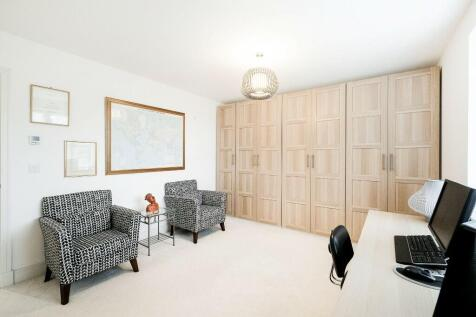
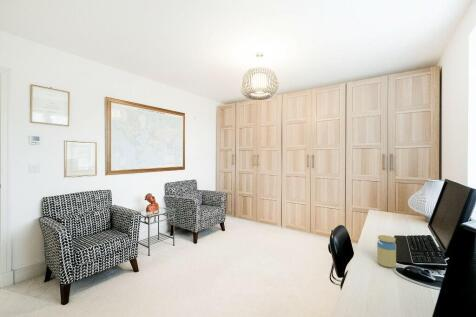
+ jar (386, 251)
